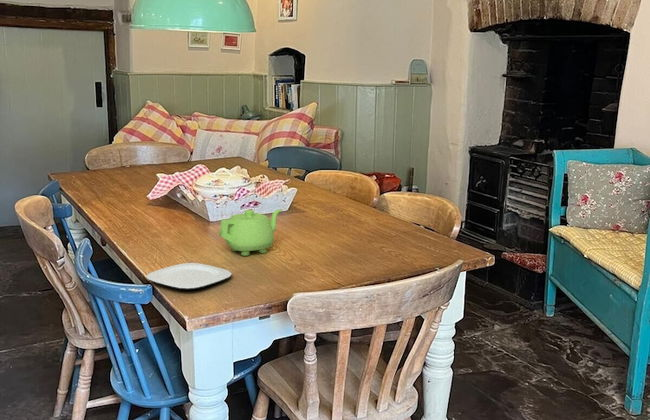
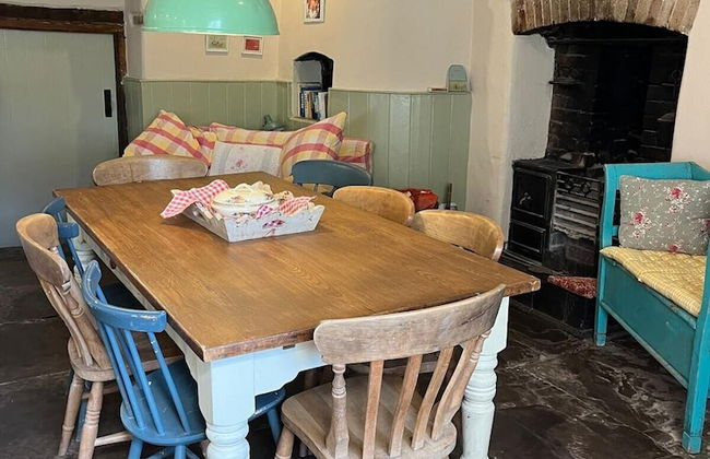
- plate (189, 277)
- teapot (251, 230)
